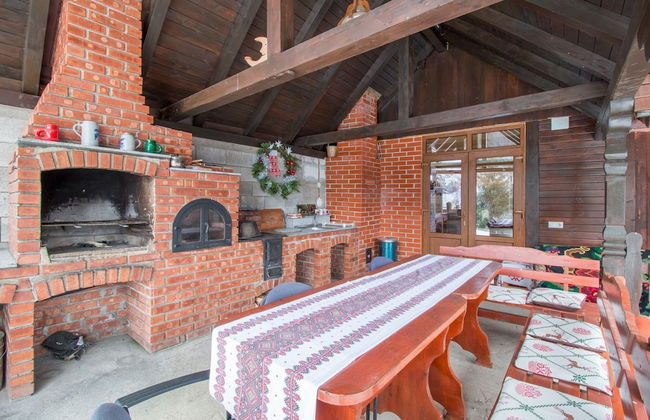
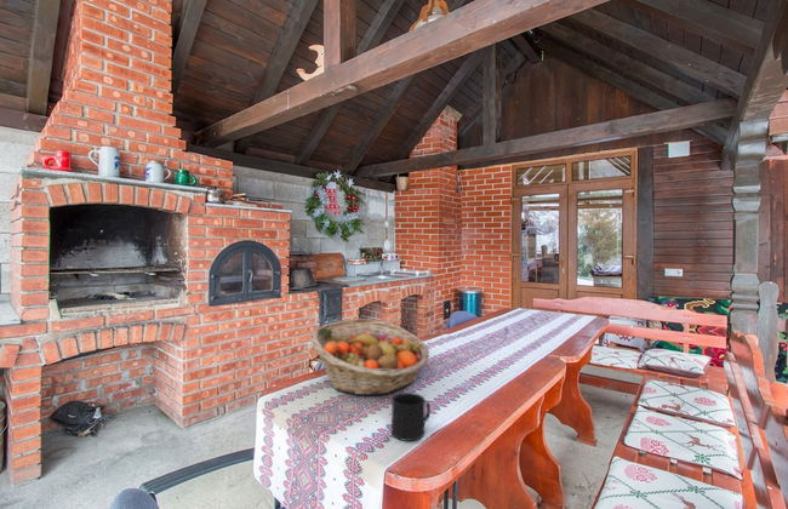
+ fruit basket (371, 353)
+ mug (412, 414)
